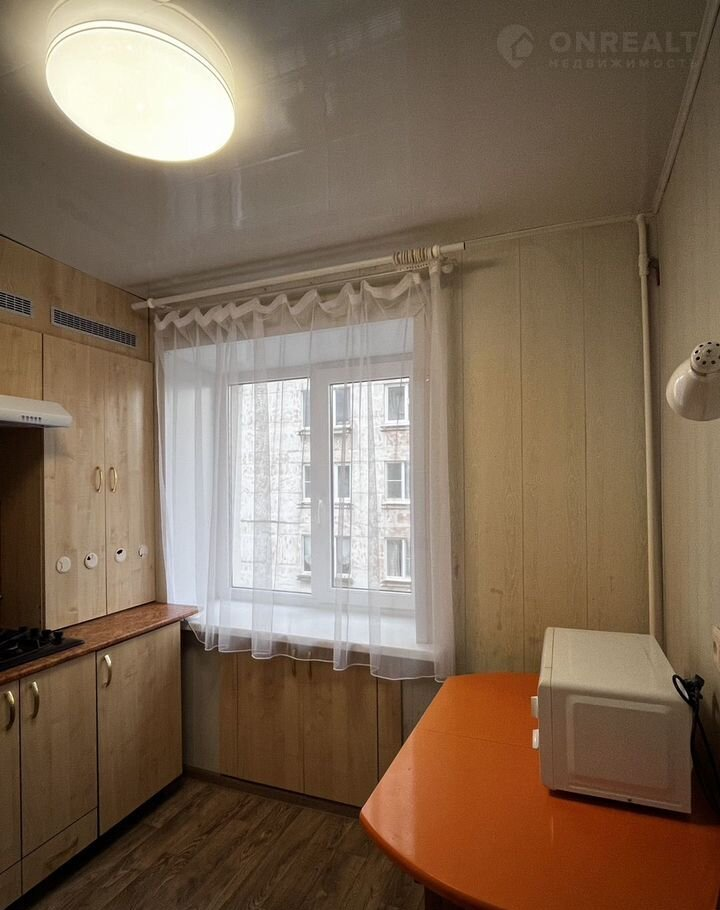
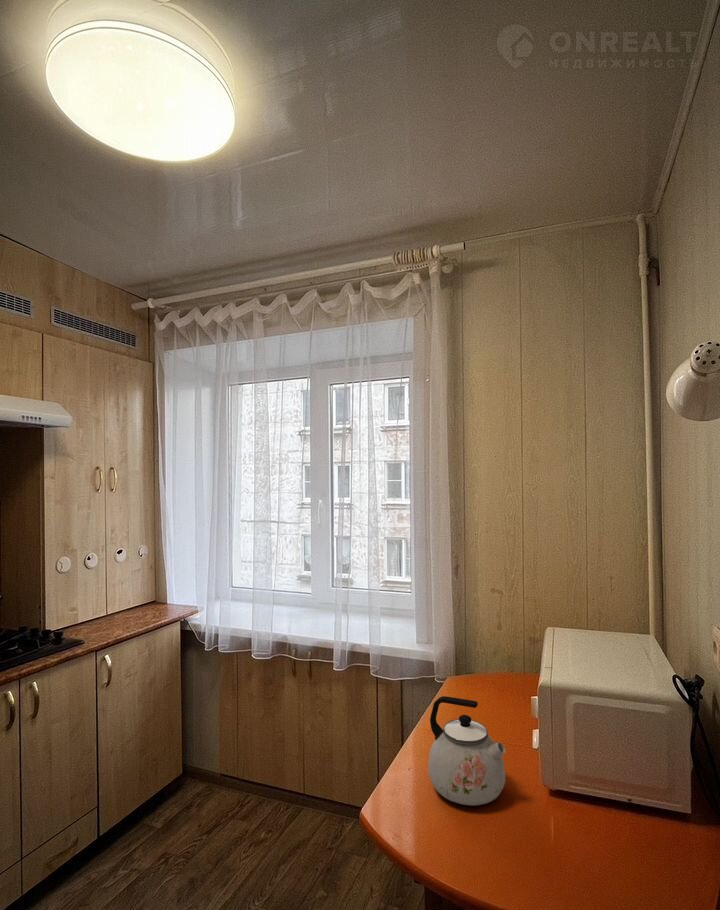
+ kettle (466, 744)
